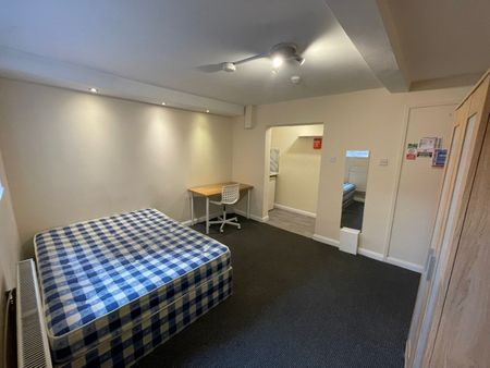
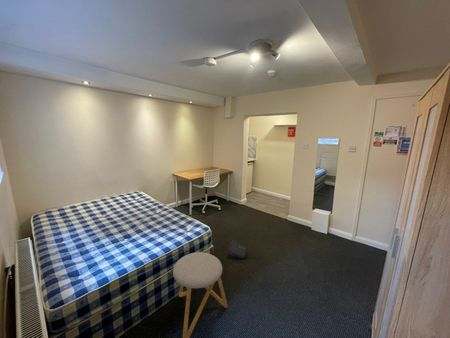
+ bag (237, 248)
+ stool (195, 287)
